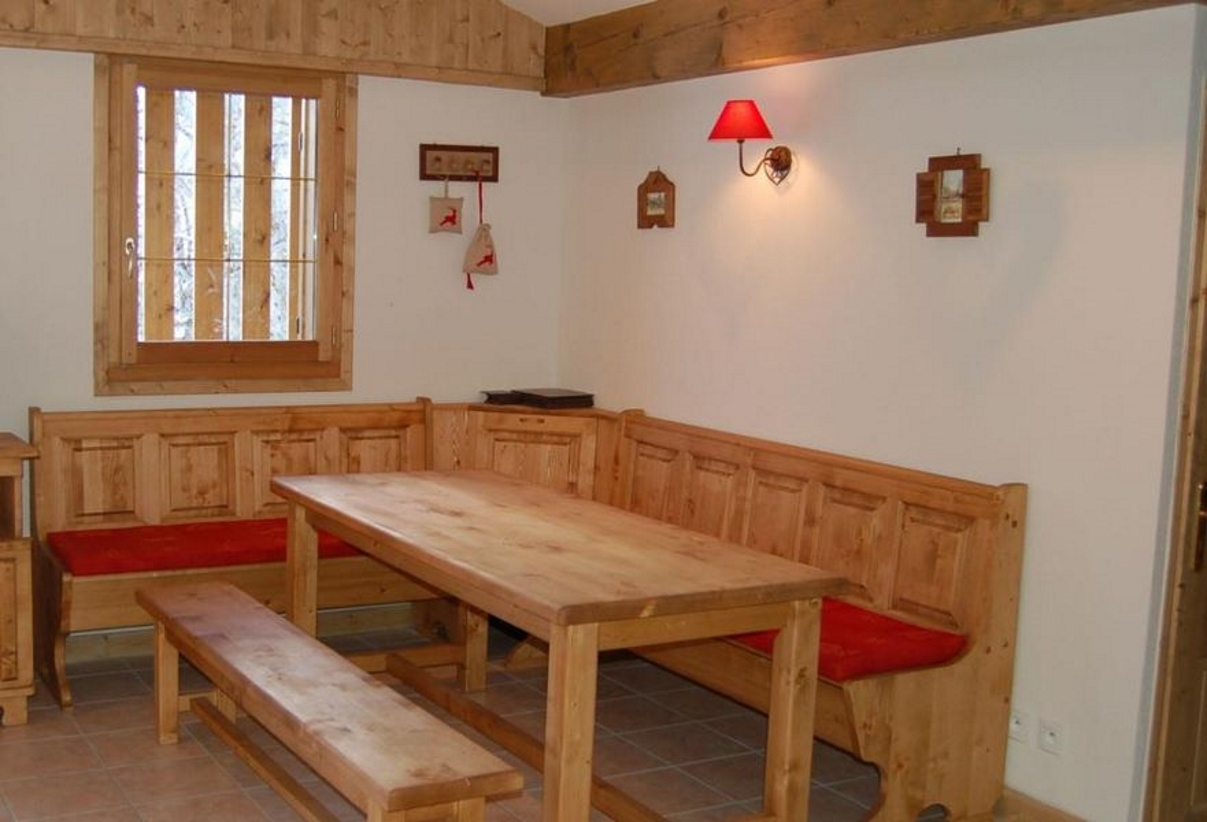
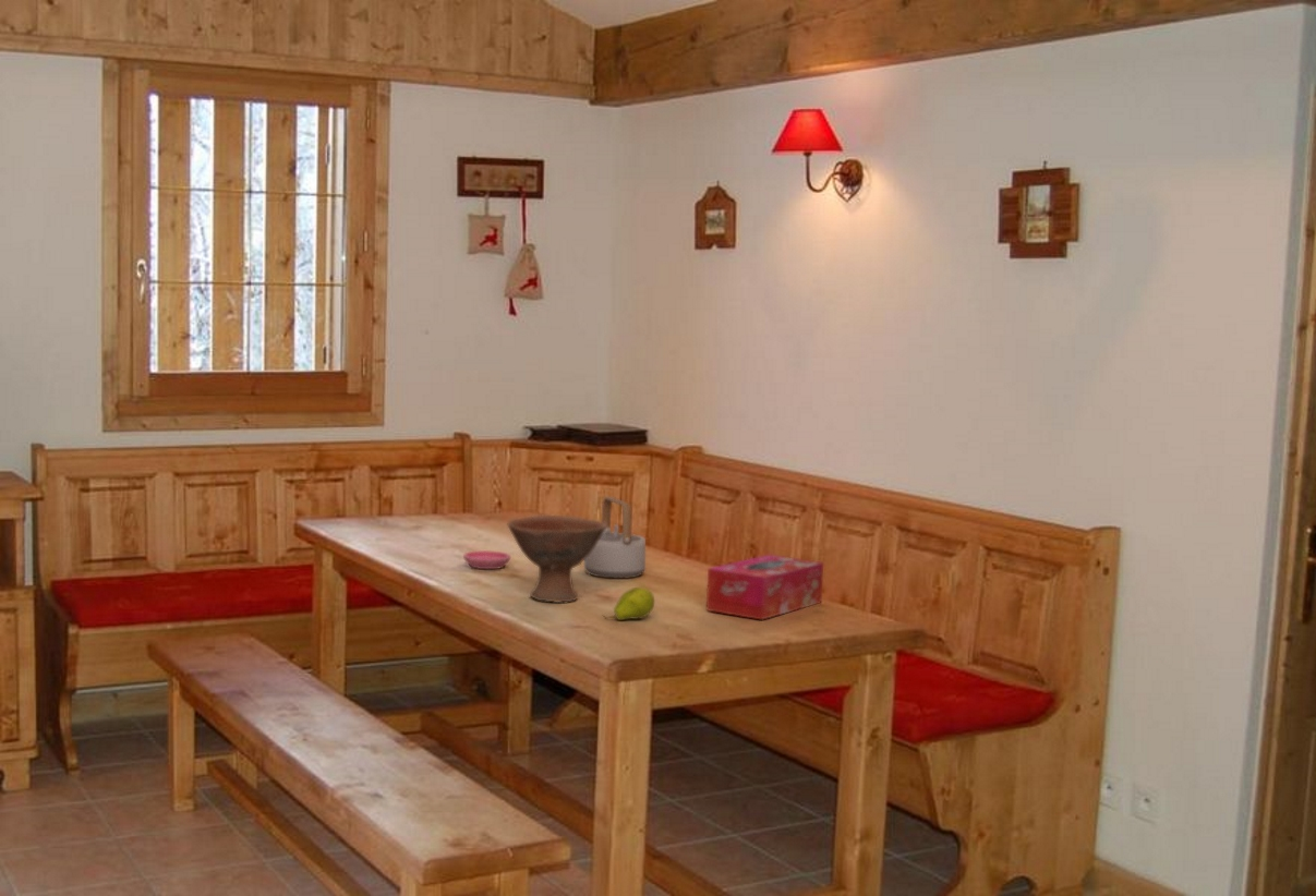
+ saucer (486, 560)
+ bowl (557, 558)
+ tissue box (765, 585)
+ fruit (630, 603)
+ teapot (613, 535)
